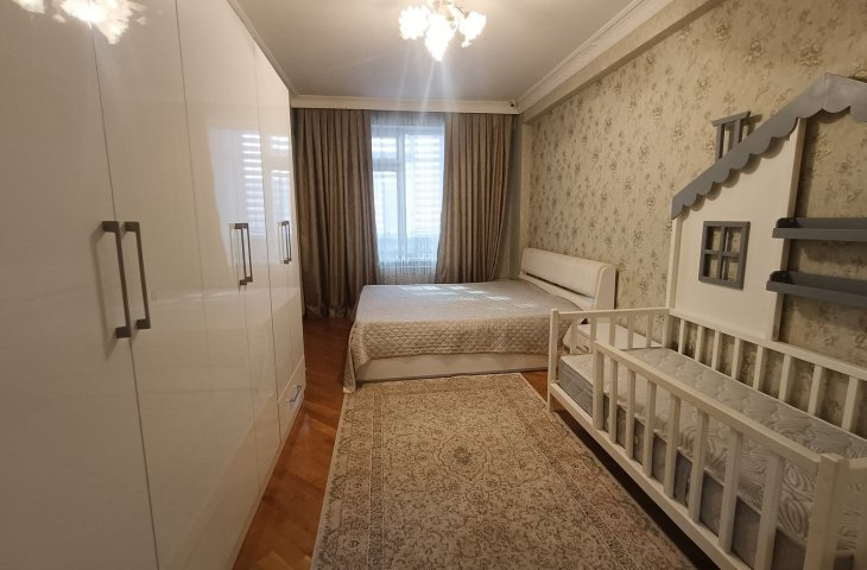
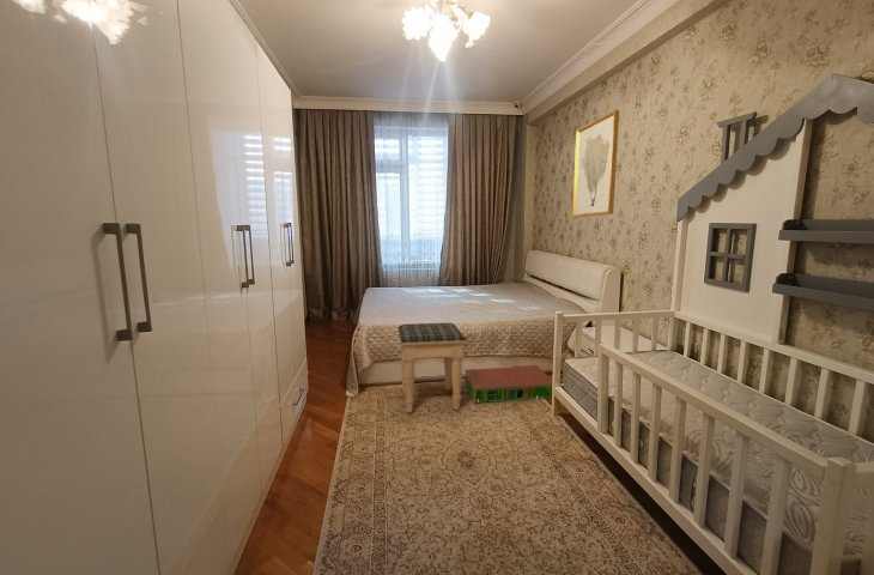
+ footstool (430, 356)
+ storage bin (508, 382)
+ wall art (593, 169)
